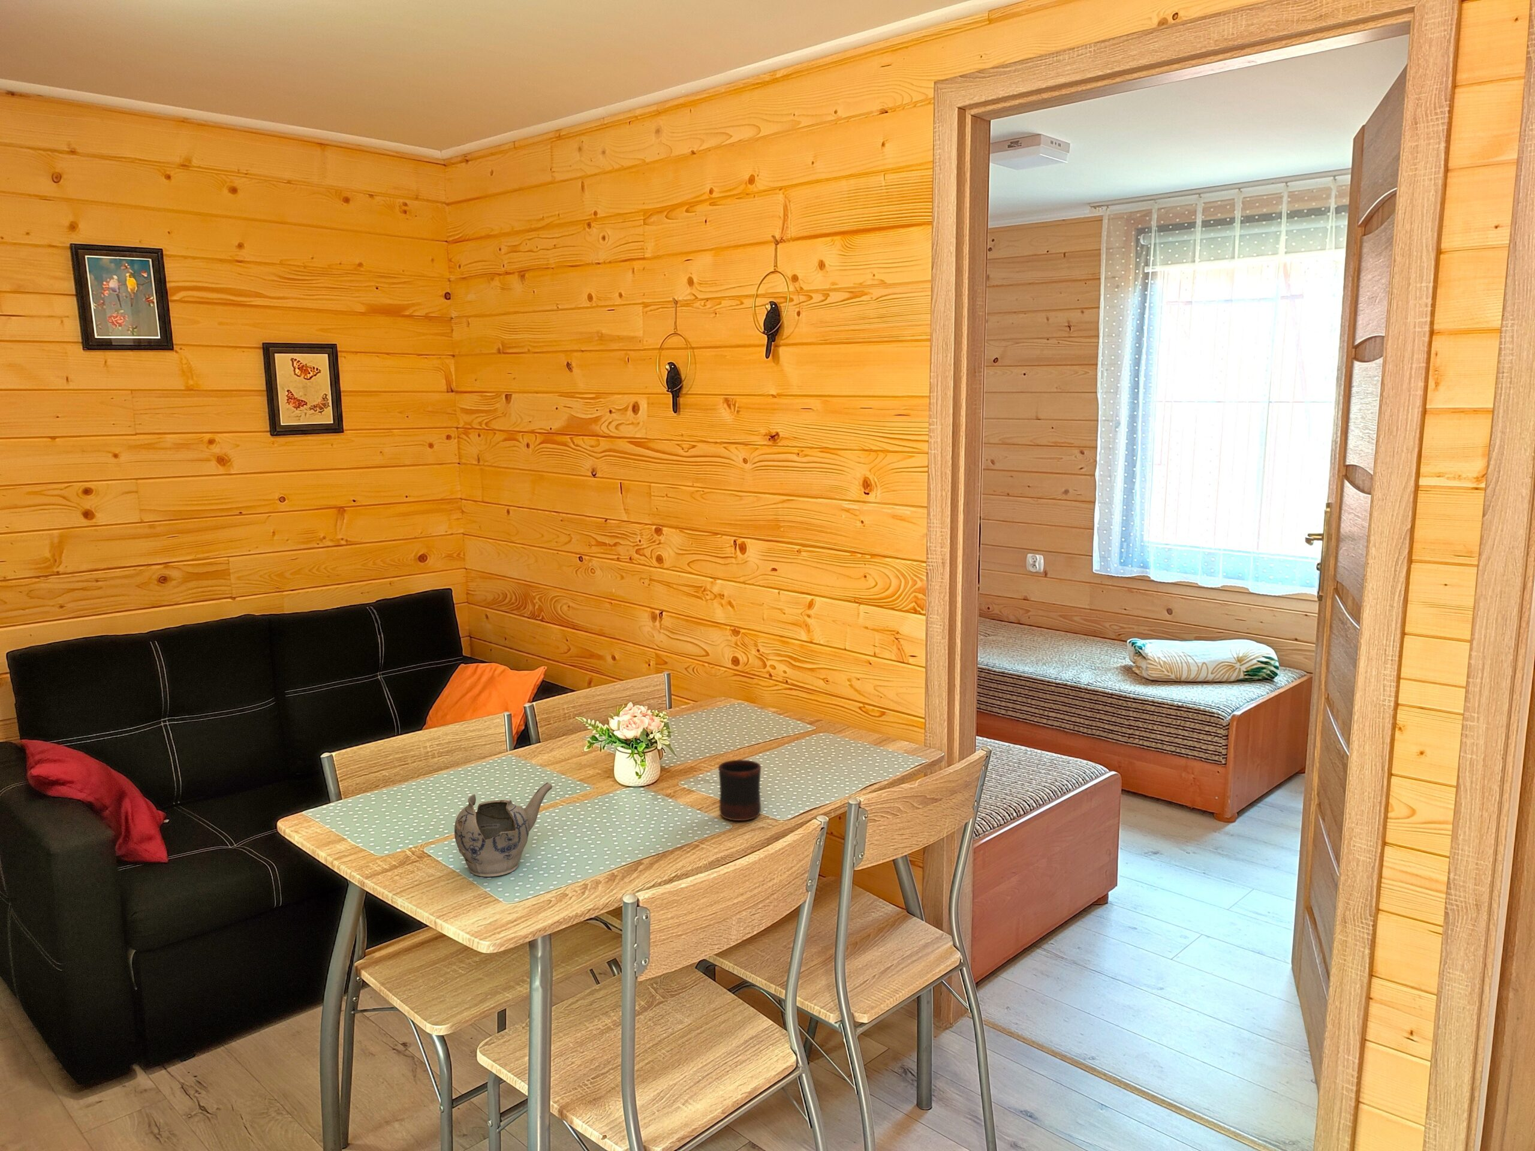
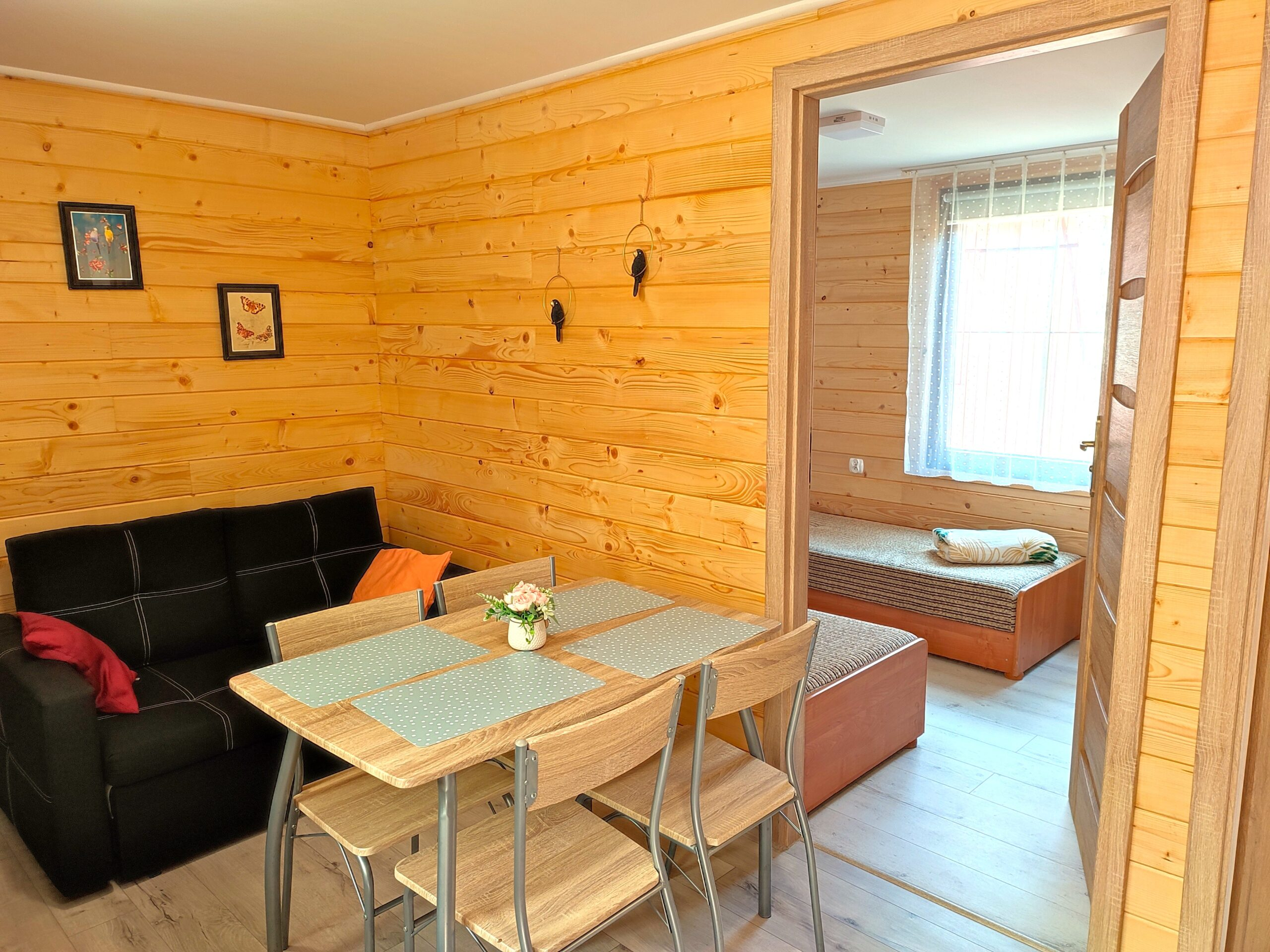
- teapot (505, 827)
- mug (737, 787)
